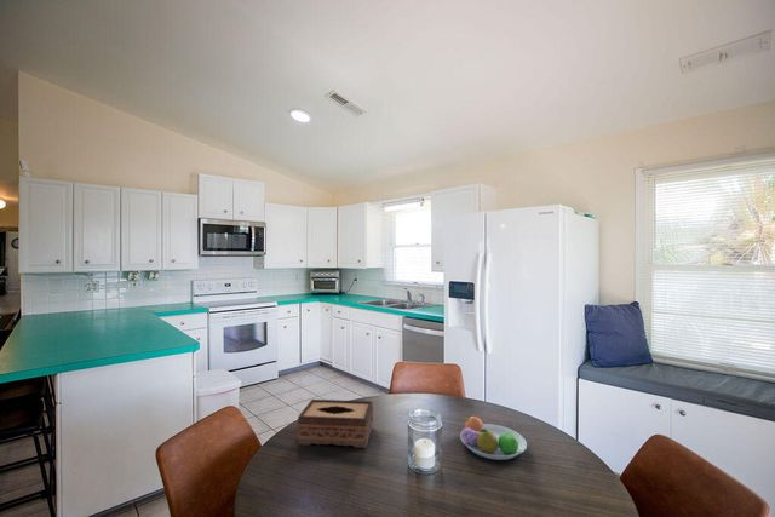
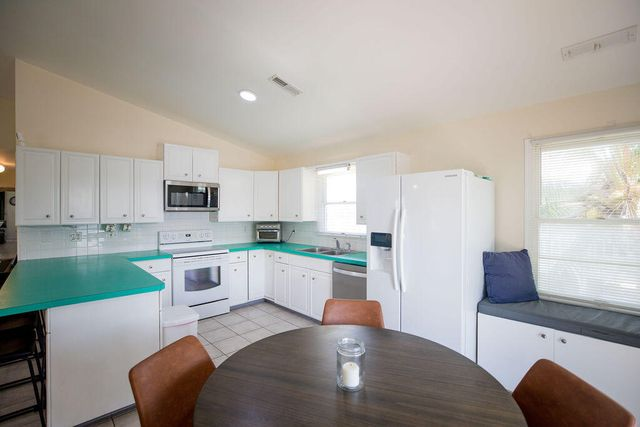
- fruit bowl (493, 433)
- tissue box (337, 421)
